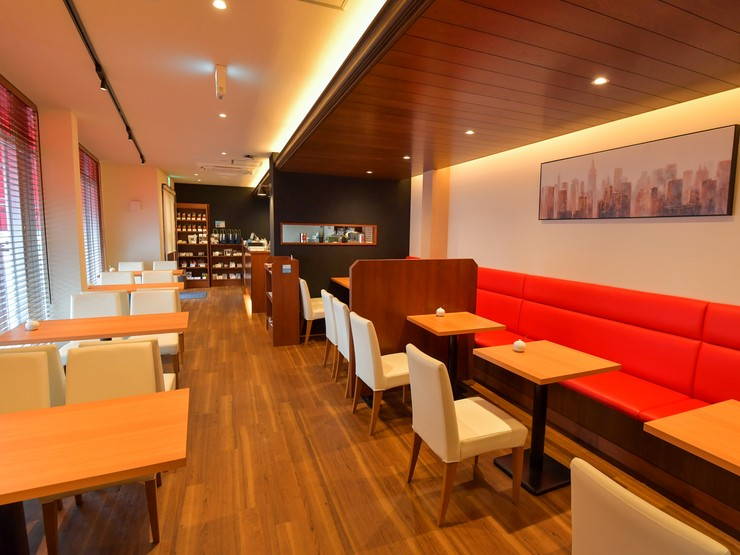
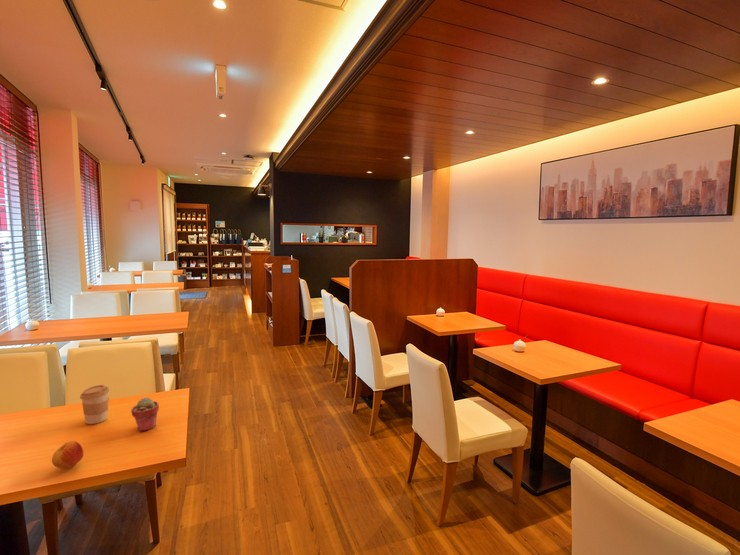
+ potted succulent (145, 412)
+ coffee cup (95, 403)
+ apple (67, 455)
